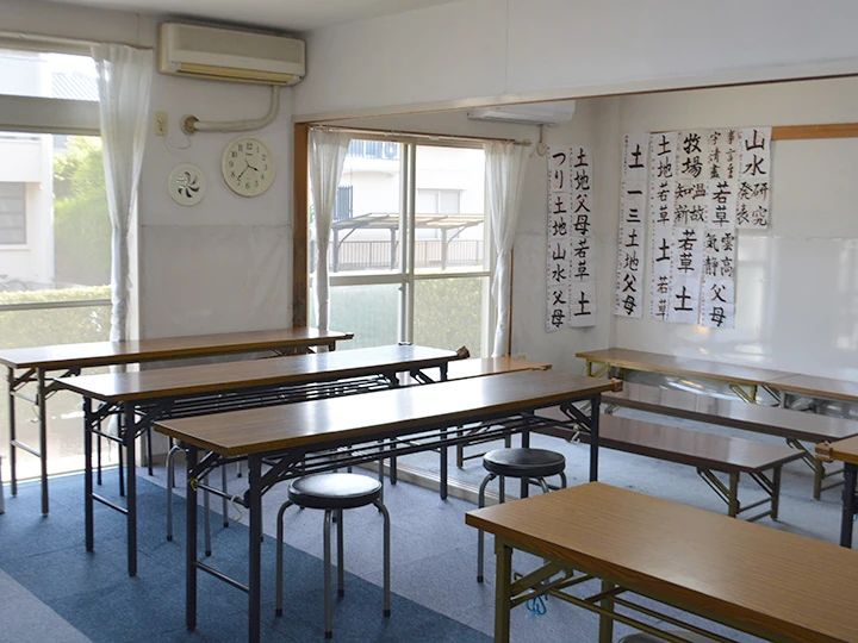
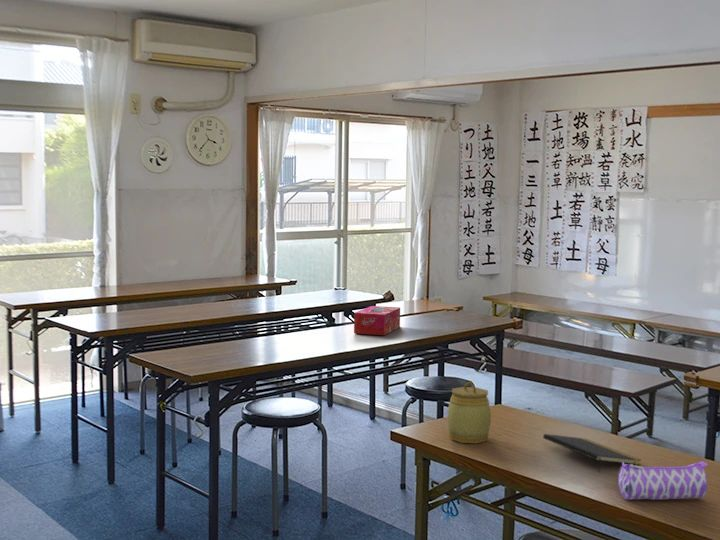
+ tissue box (377, 320)
+ pencil case (661, 479)
+ jar (469, 409)
+ notepad (590, 448)
